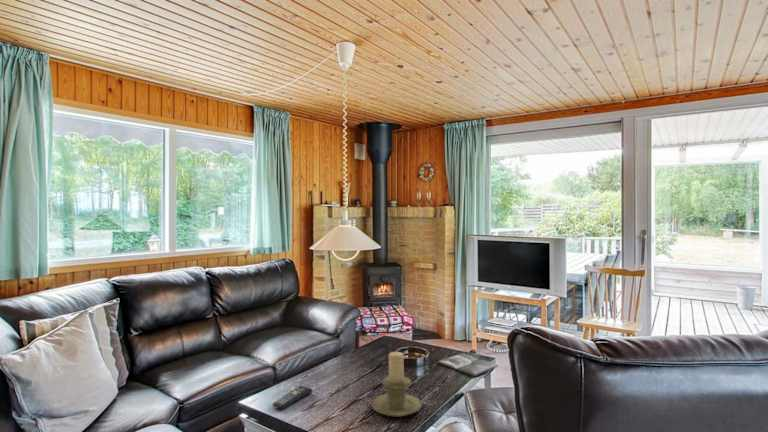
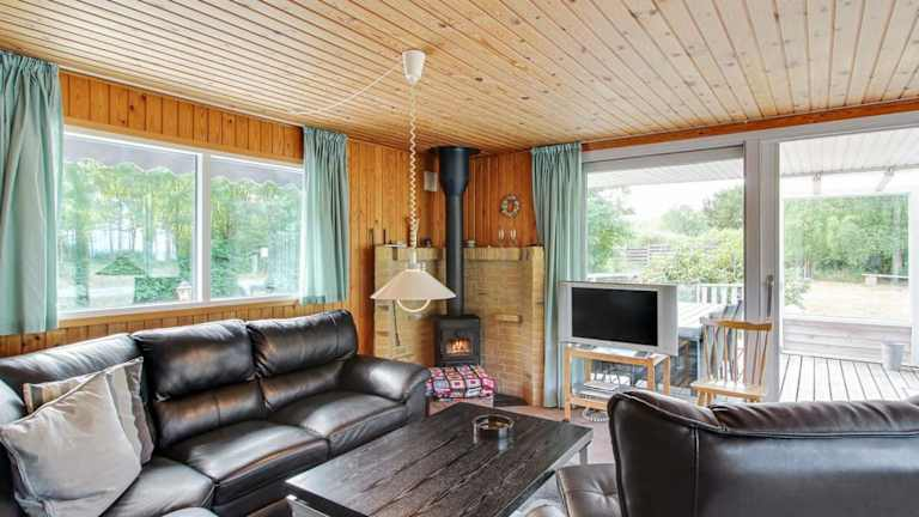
- remote control (293, 396)
- magazine (467, 363)
- candle holder (396, 380)
